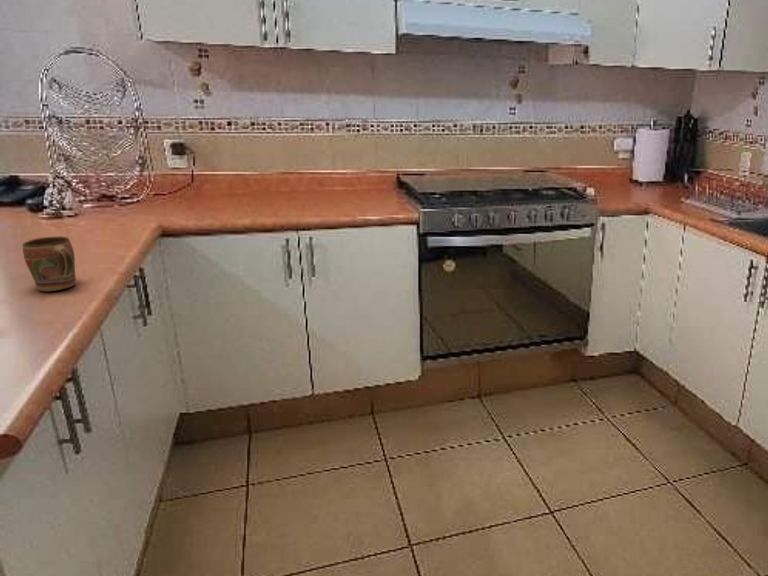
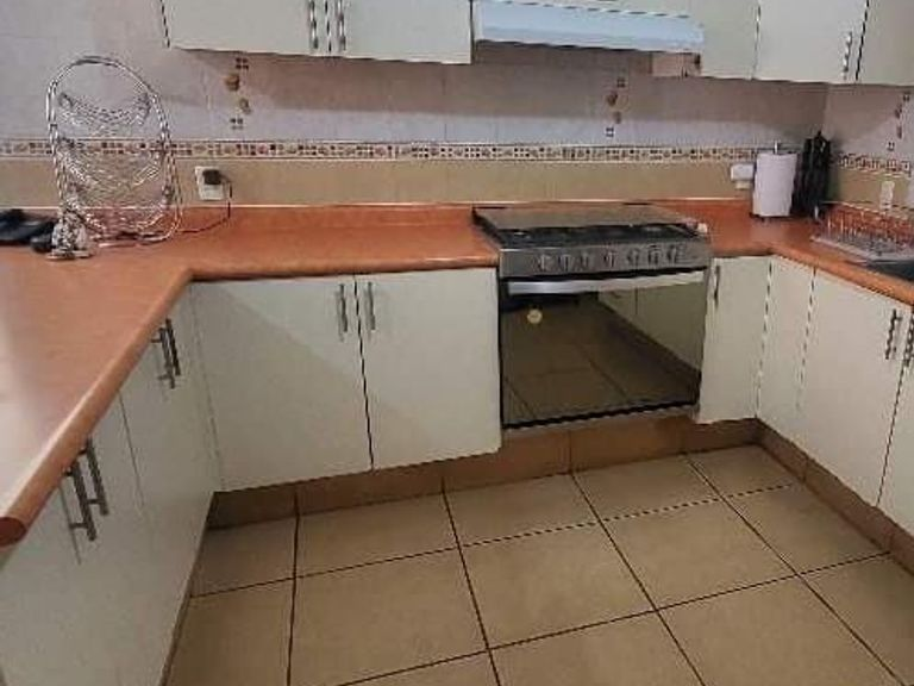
- mug (51, 264)
